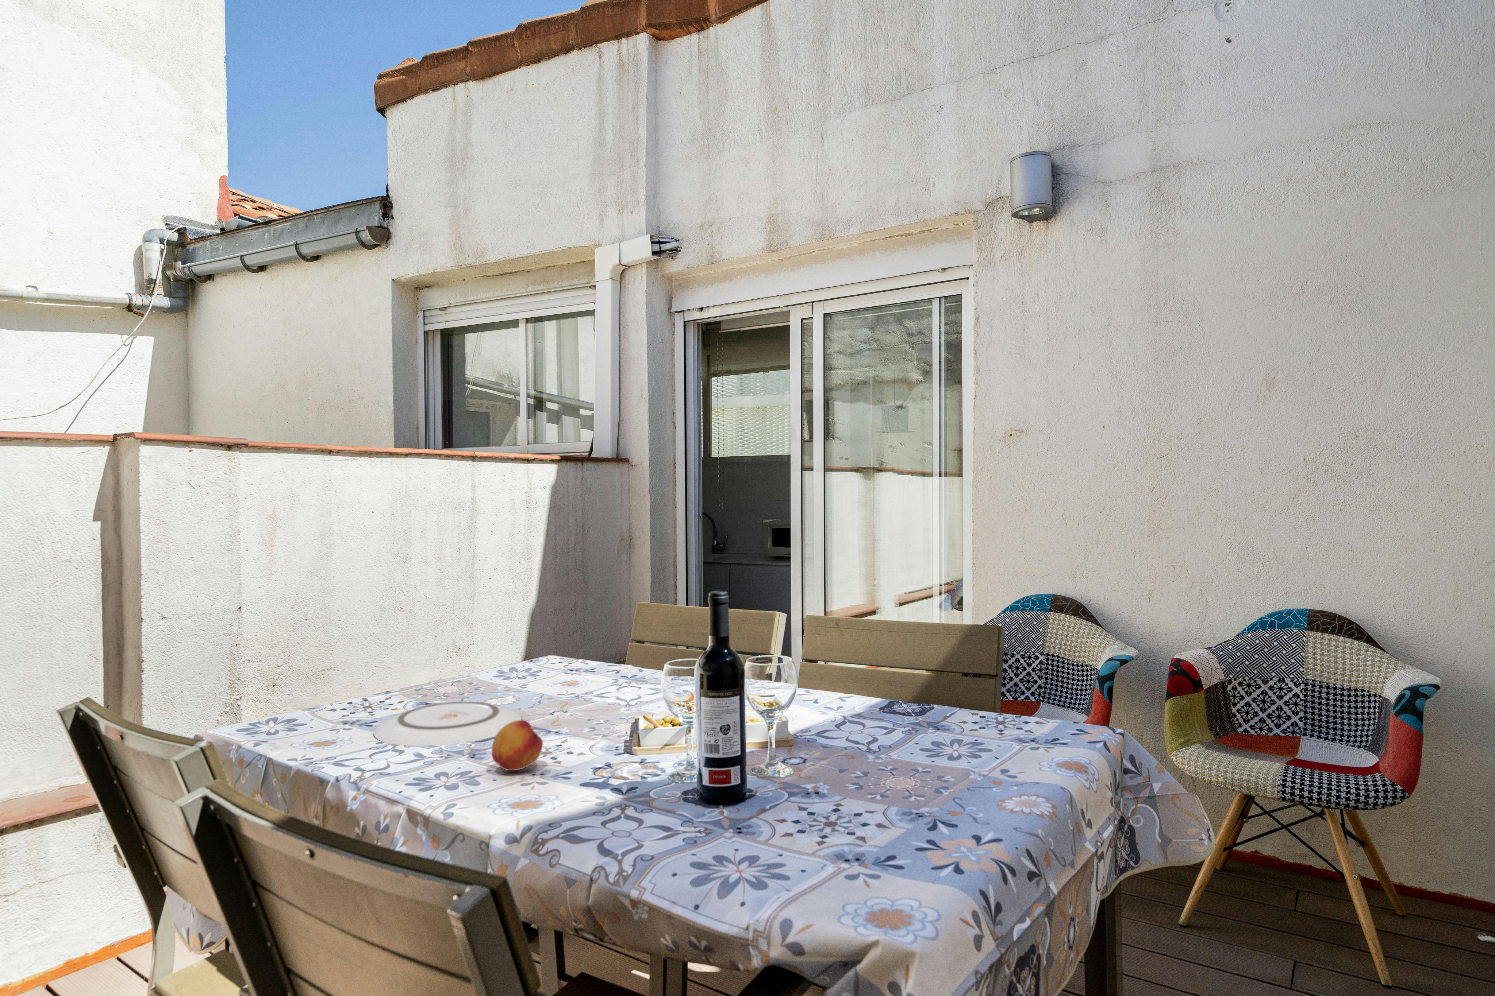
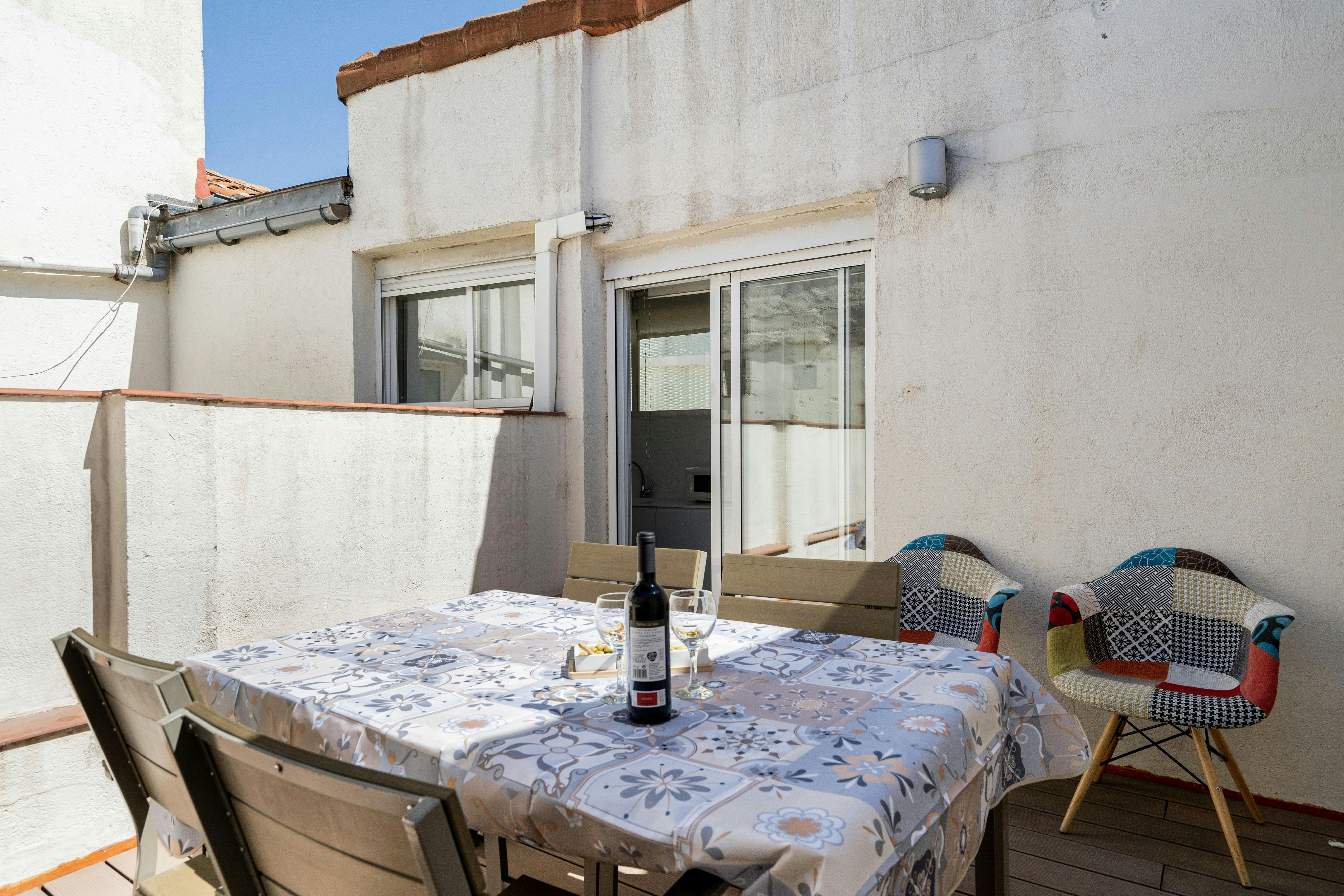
- fruit (517, 745)
- plate (449, 719)
